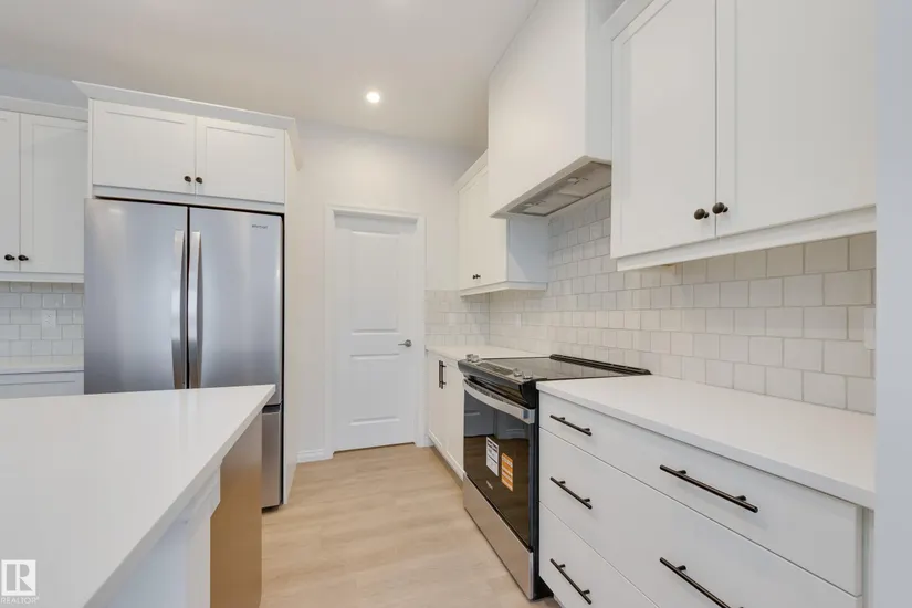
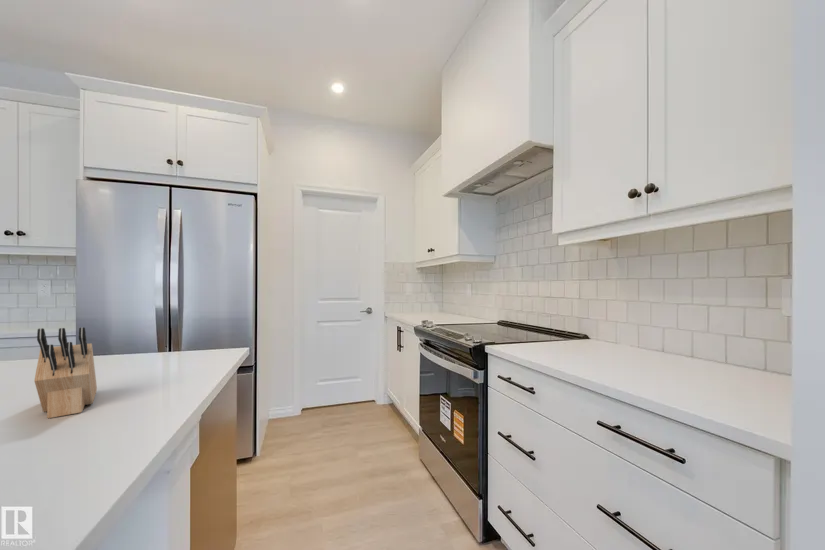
+ knife block (68, 365)
